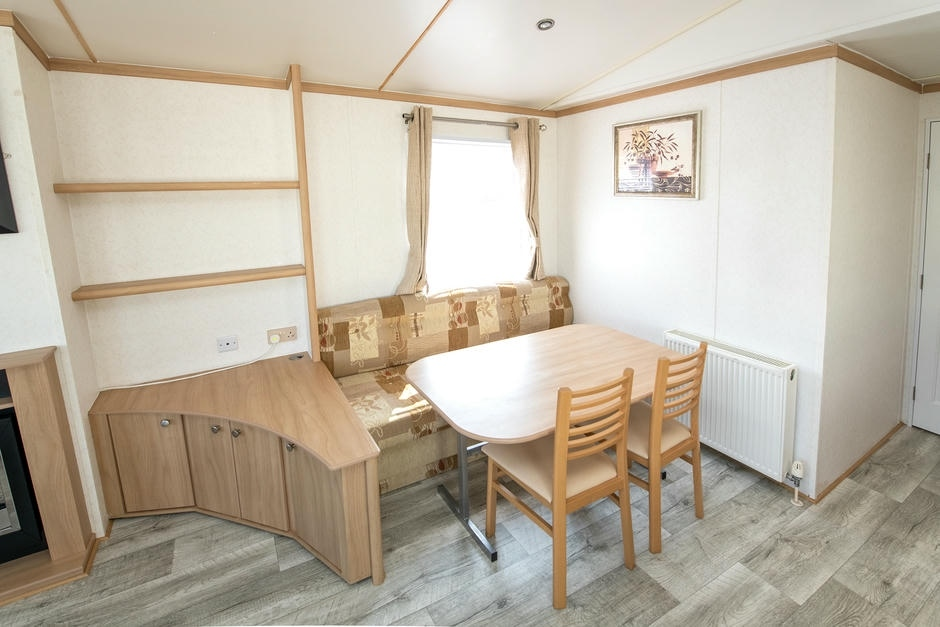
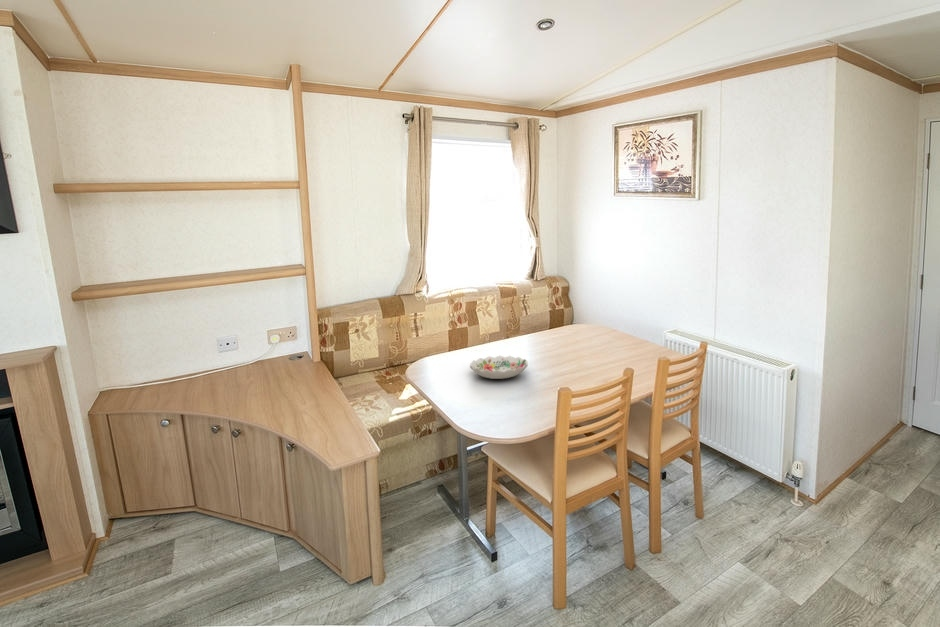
+ decorative bowl (499, 369)
